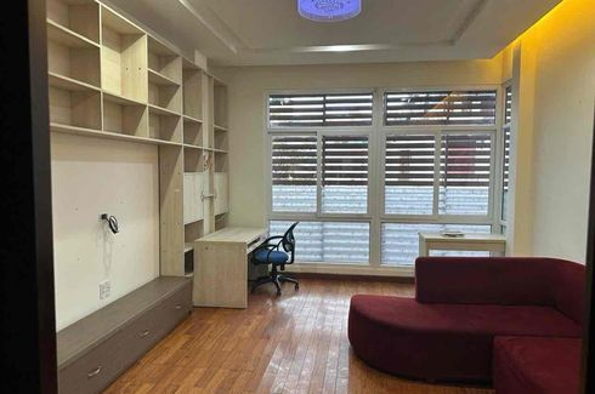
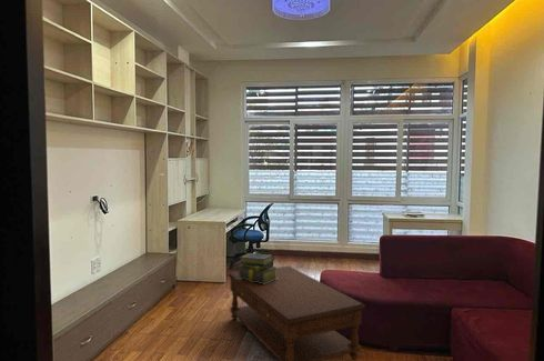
+ stack of books (256, 267)
+ coffee table (288, 311)
